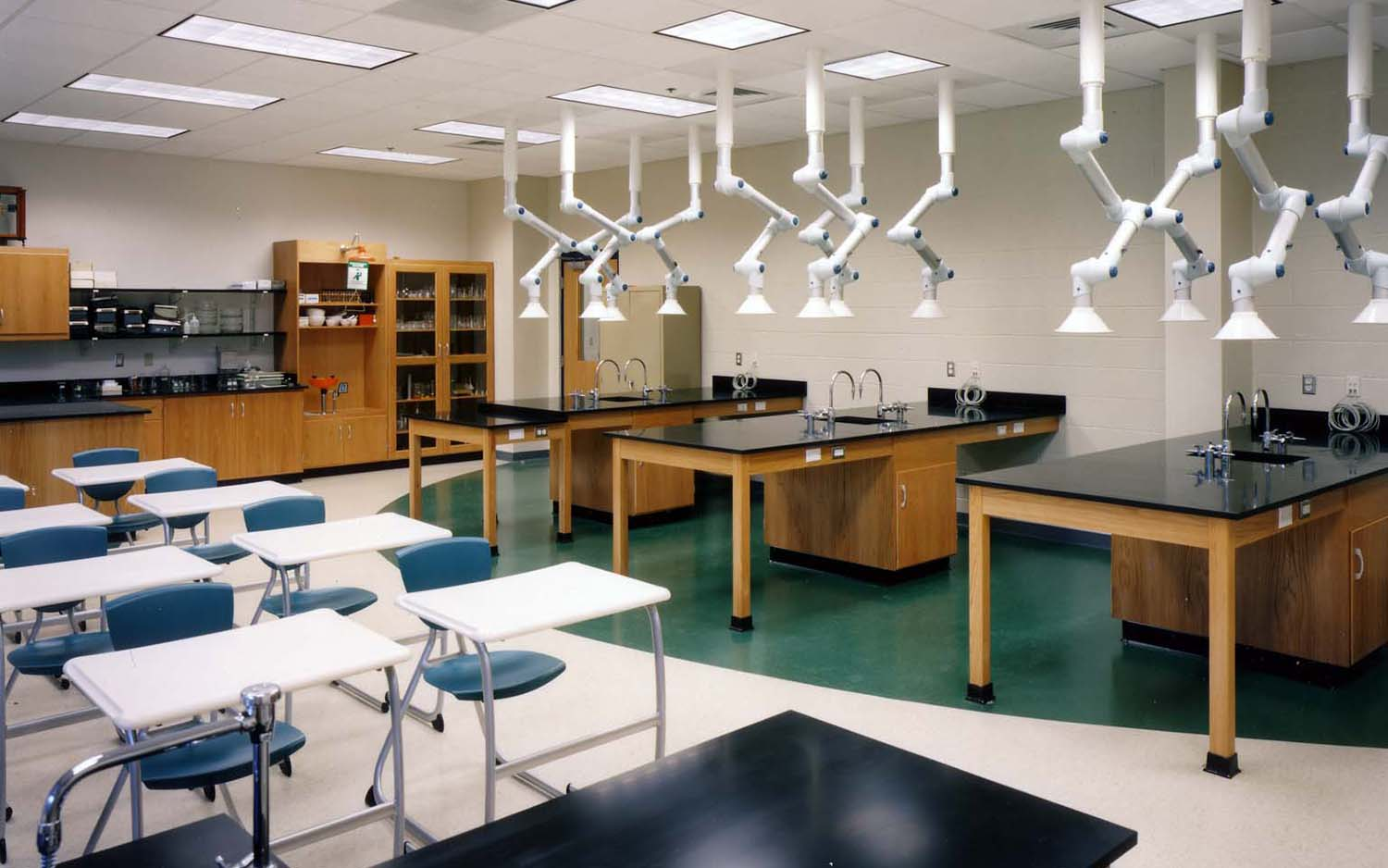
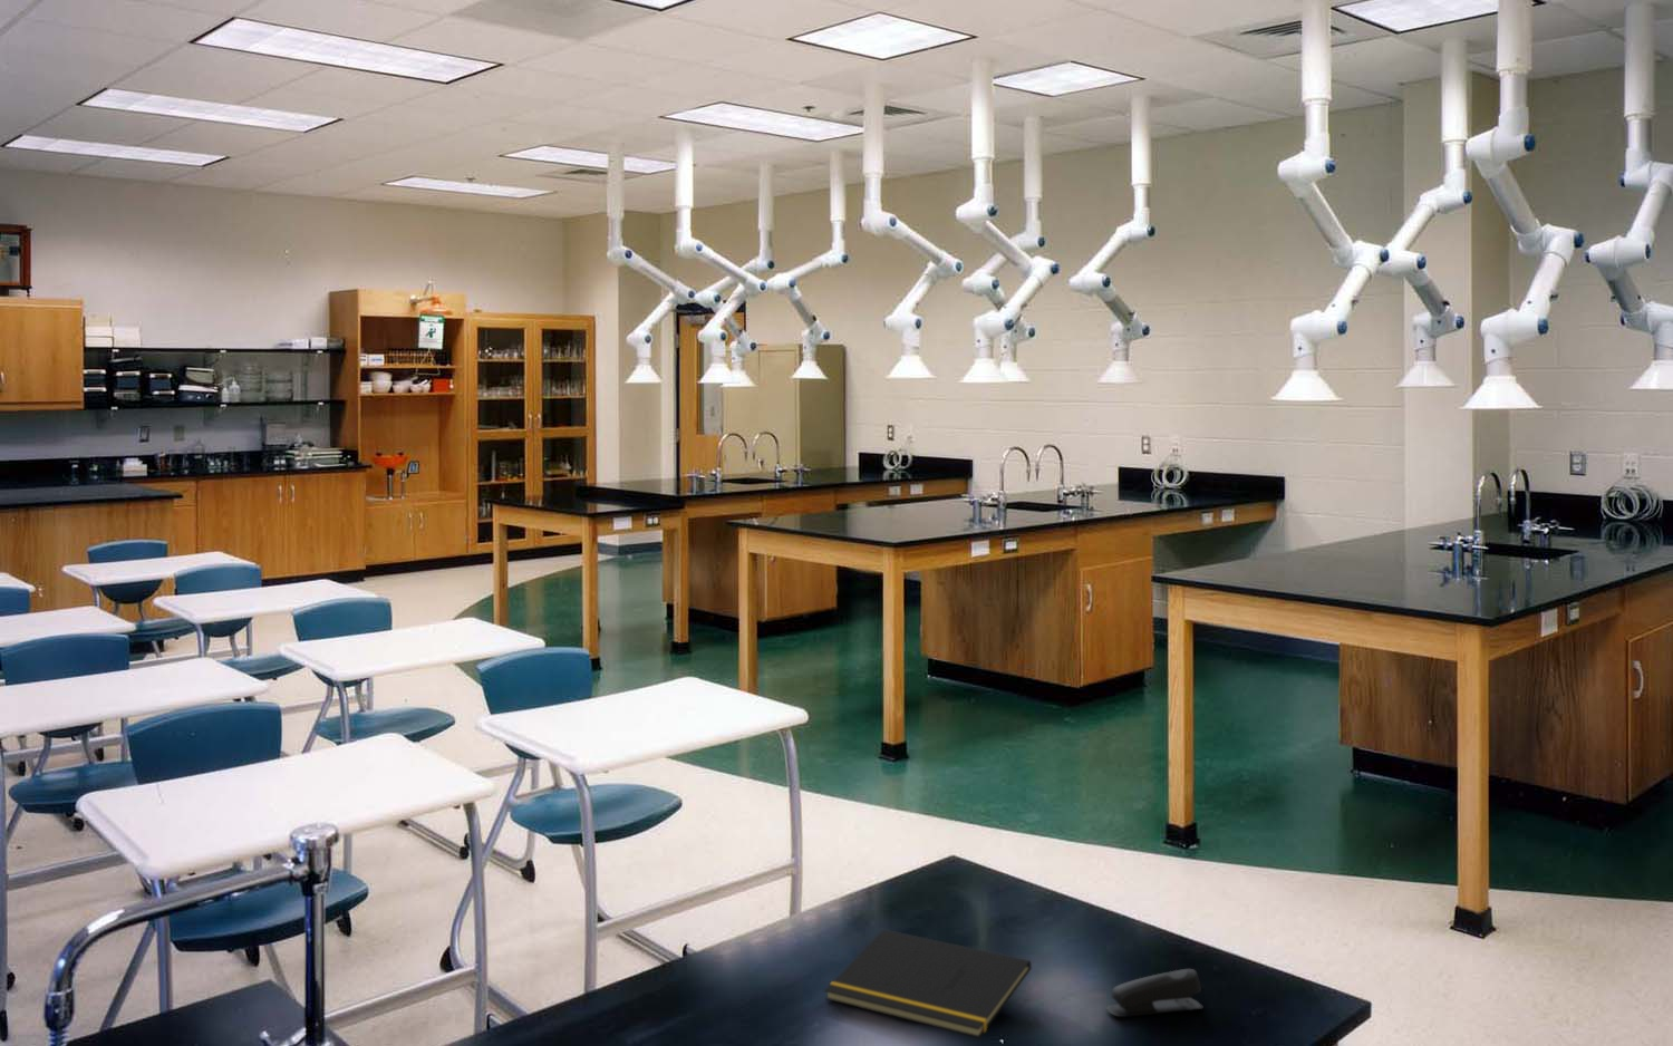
+ notepad (928, 979)
+ stapler (1155, 992)
